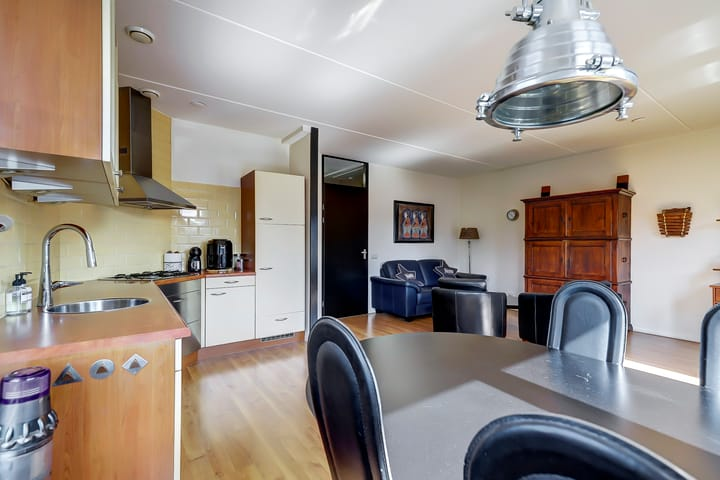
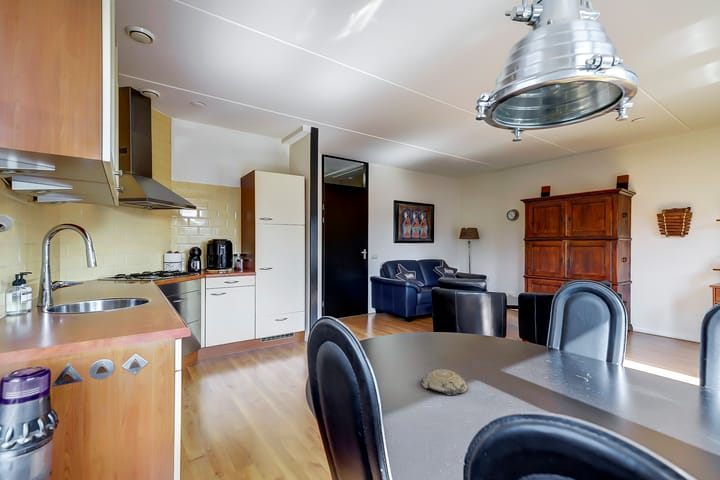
+ decorative bowl (444, 379)
